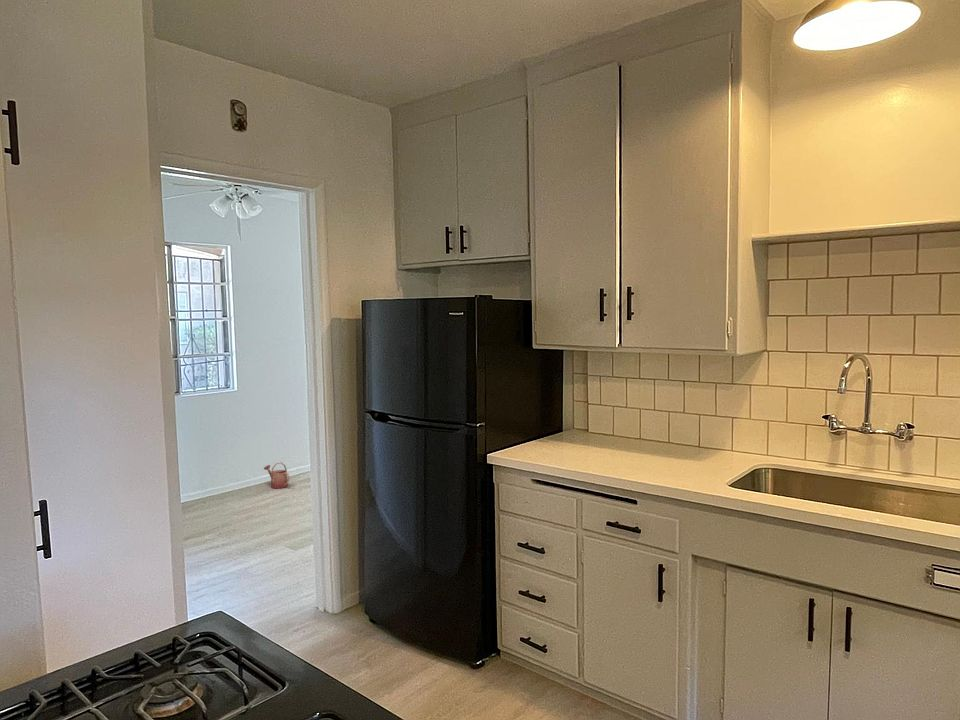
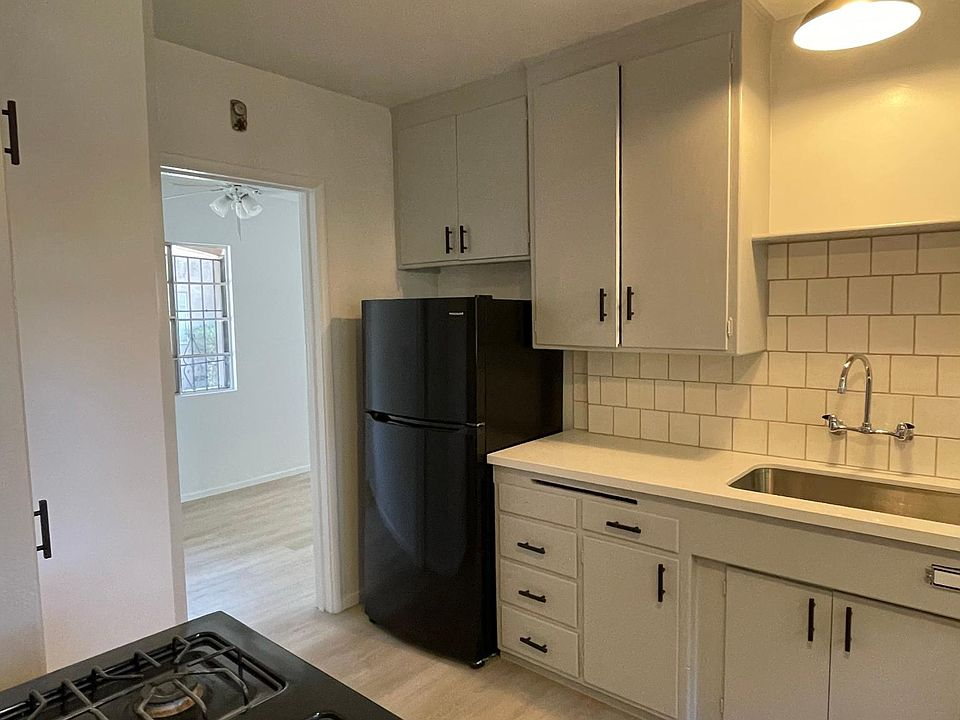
- watering can (277, 474)
